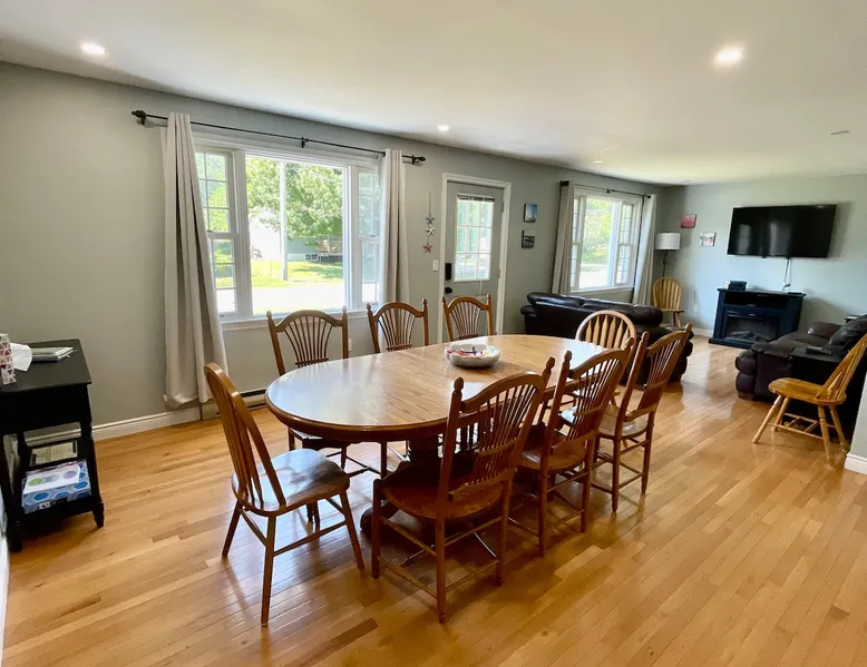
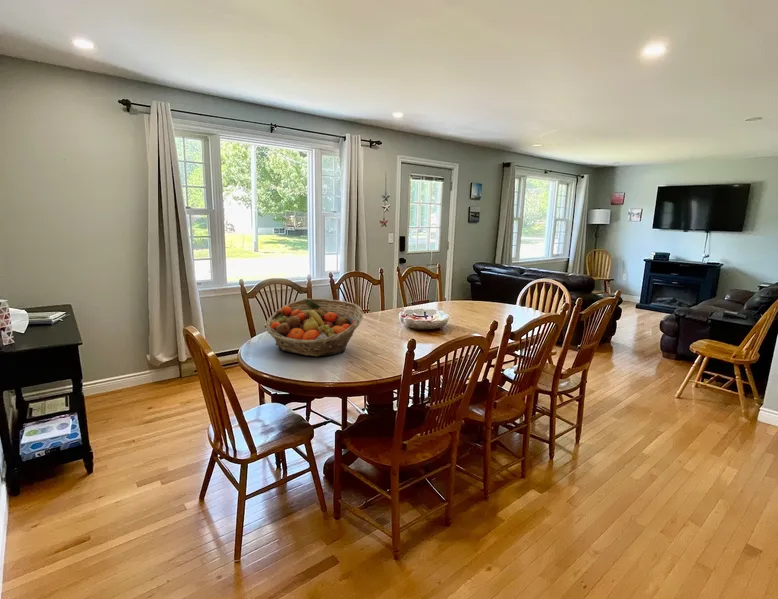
+ fruit basket (314, 325)
